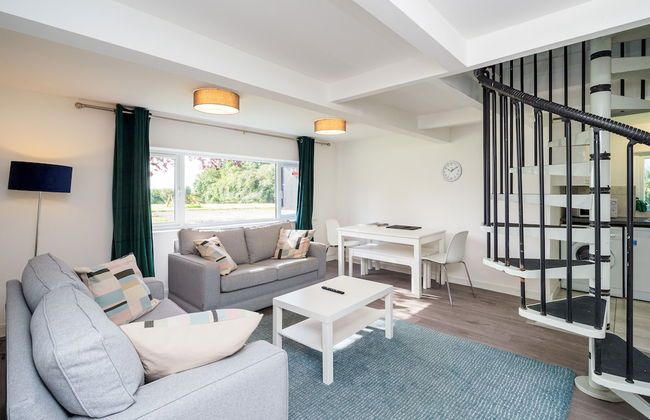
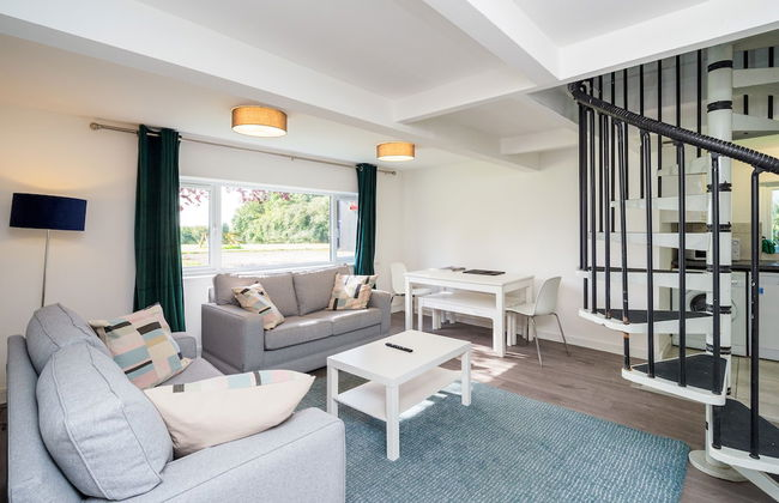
- wall clock (451, 171)
